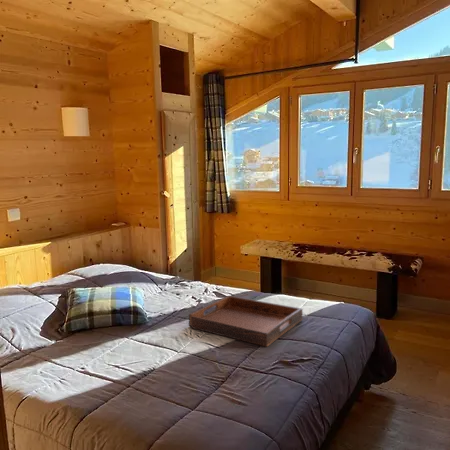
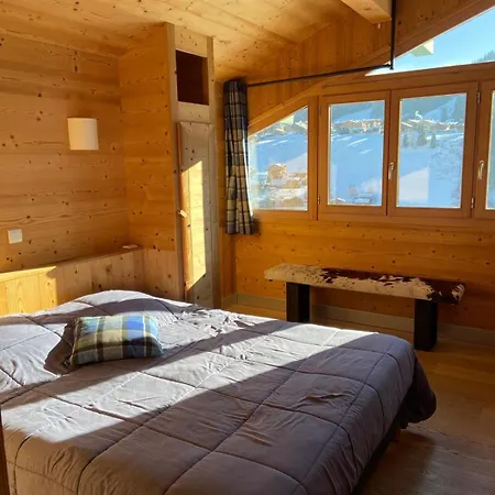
- serving tray (245, 317)
